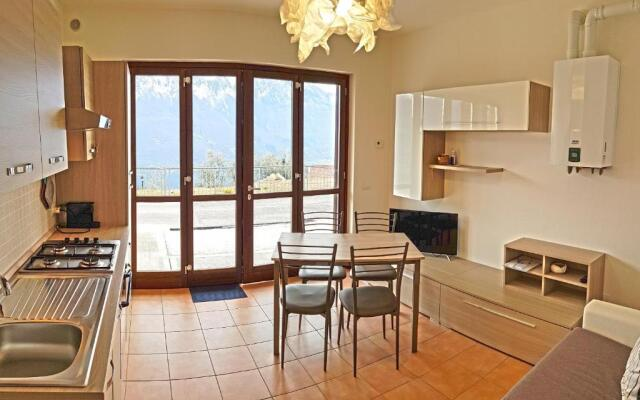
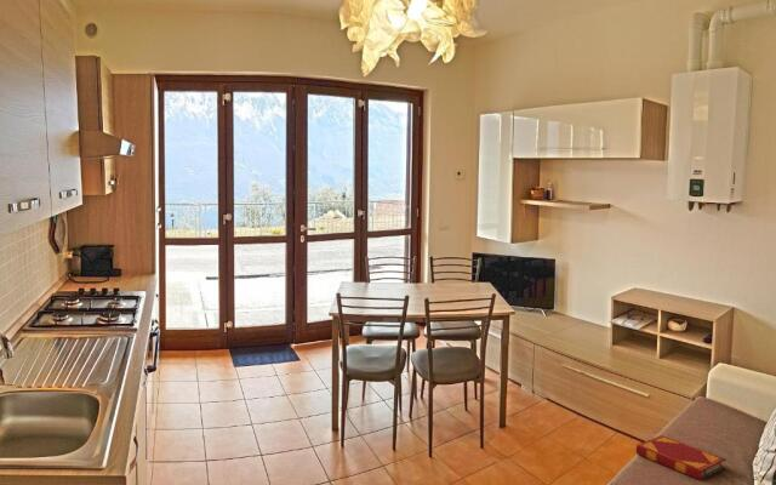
+ hardback book (679, 456)
